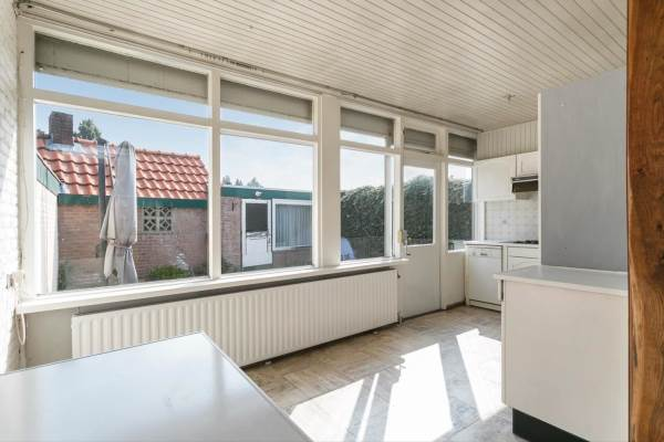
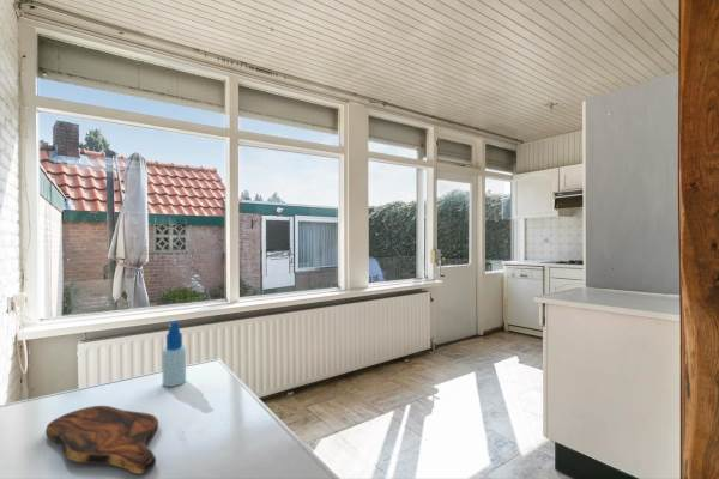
+ spray bottle (174, 351)
+ cutting board (111, 433)
